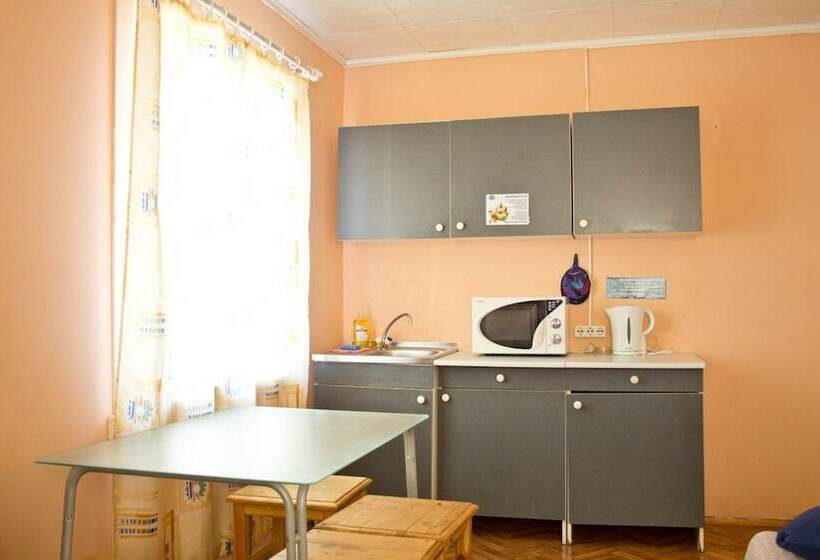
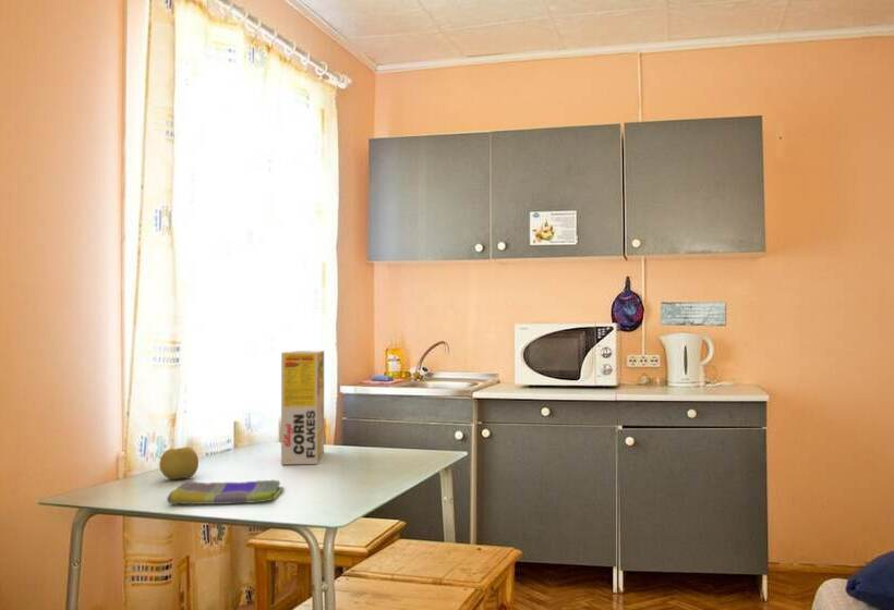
+ fruit (179, 463)
+ cereal box (303, 404)
+ dish towel (226, 491)
